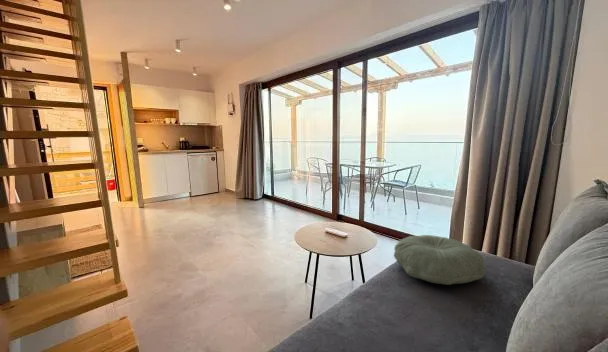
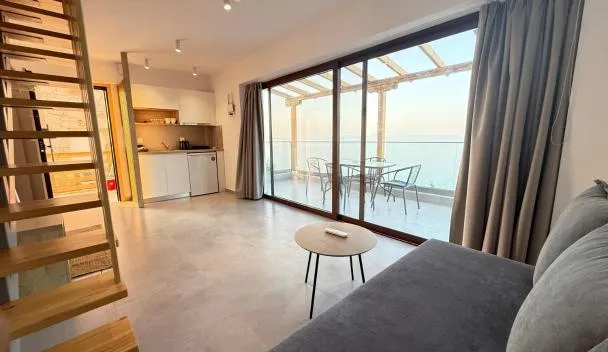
- pillow (435, 256)
